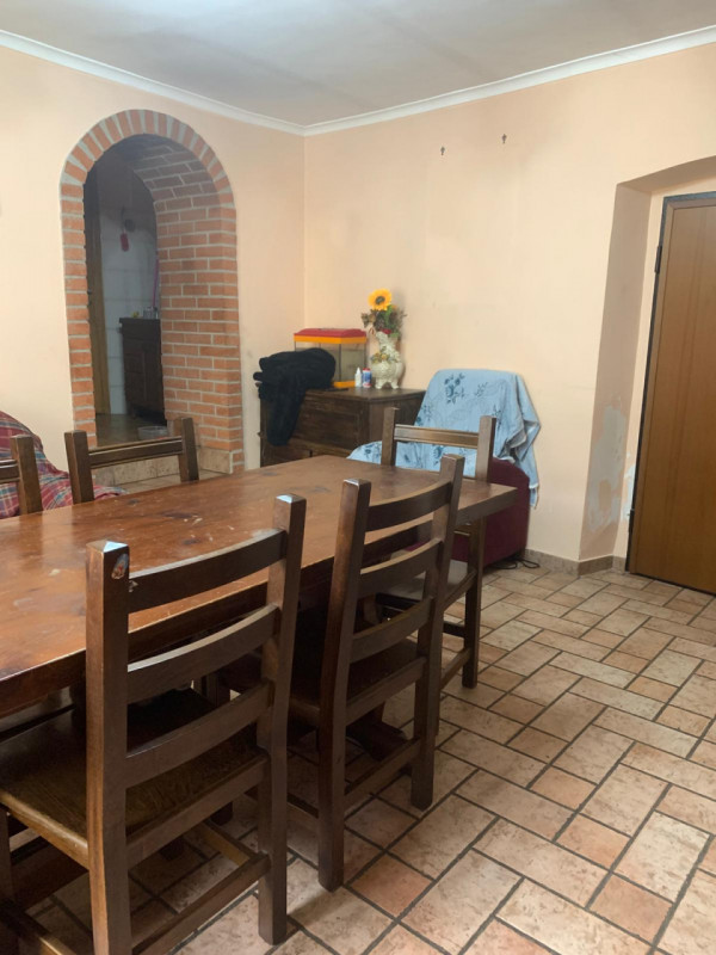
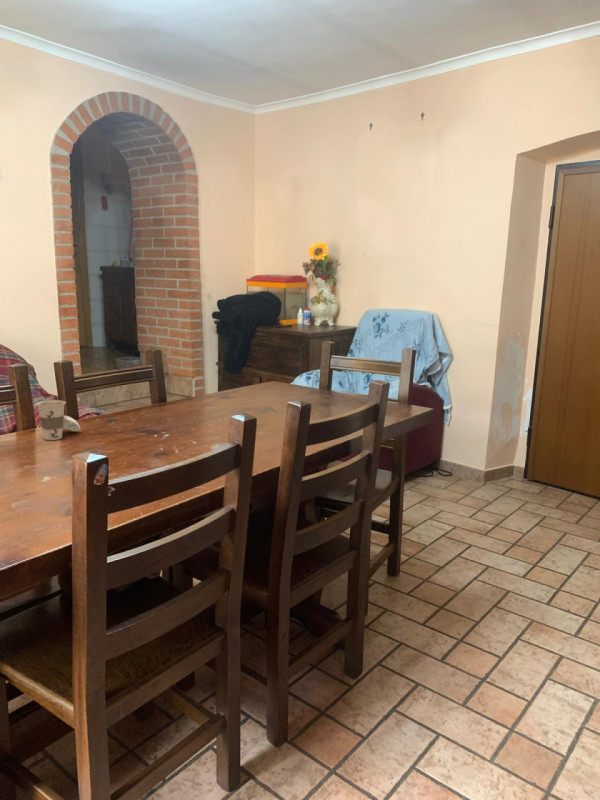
+ cup (58, 418)
